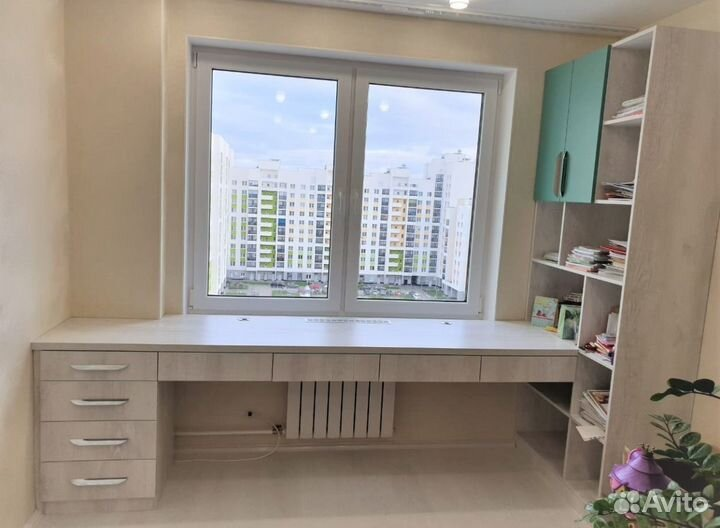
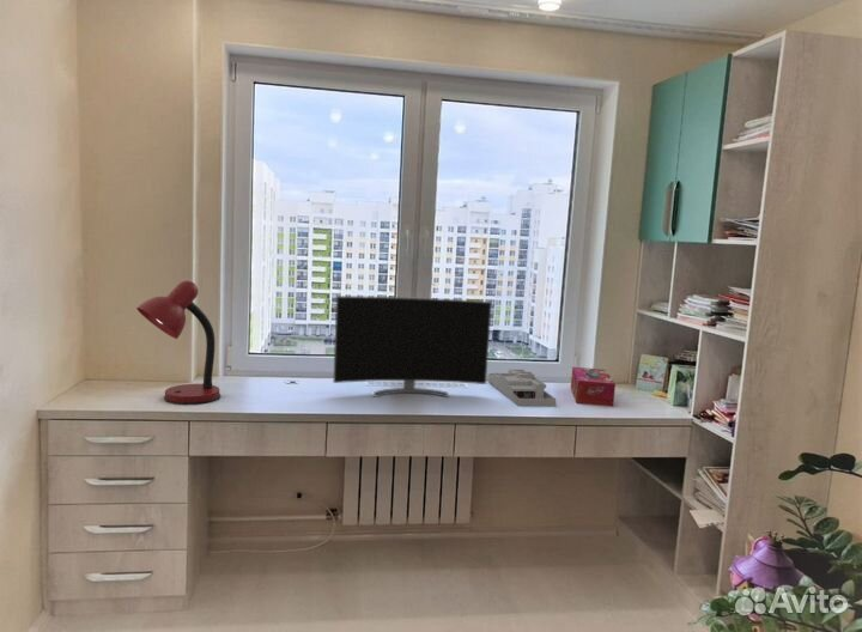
+ tissue box (591, 385)
+ desk organizer (520, 383)
+ monitor (412, 346)
+ desk lamp (177, 336)
